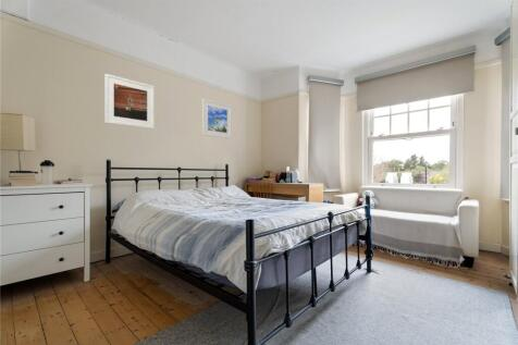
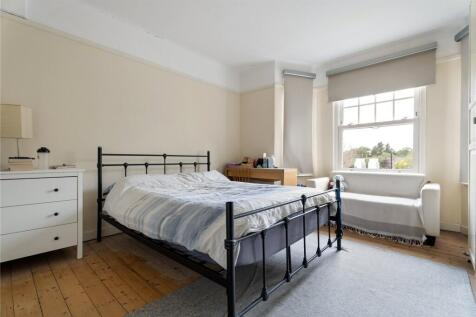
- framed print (131, 102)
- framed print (217, 120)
